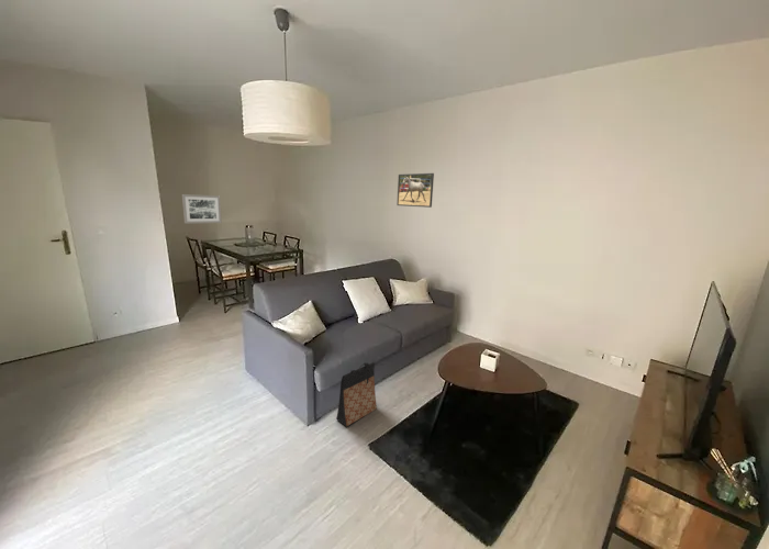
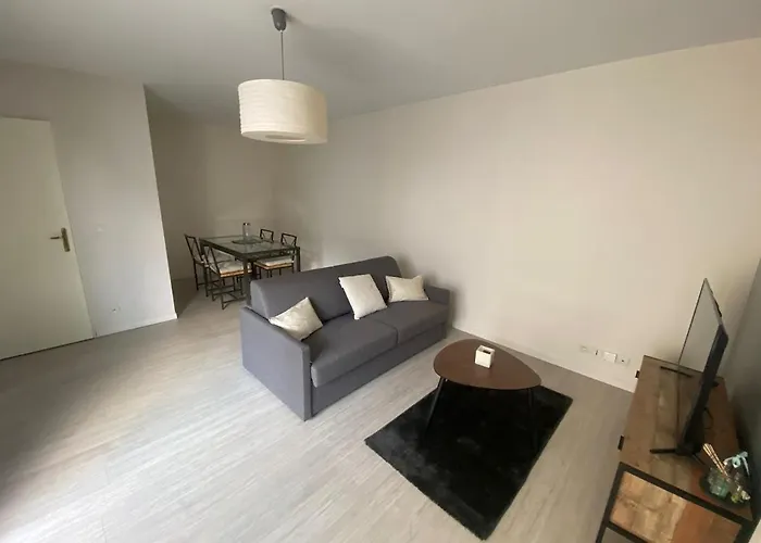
- wall art (202, 209)
- bag (358, 390)
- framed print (414, 190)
